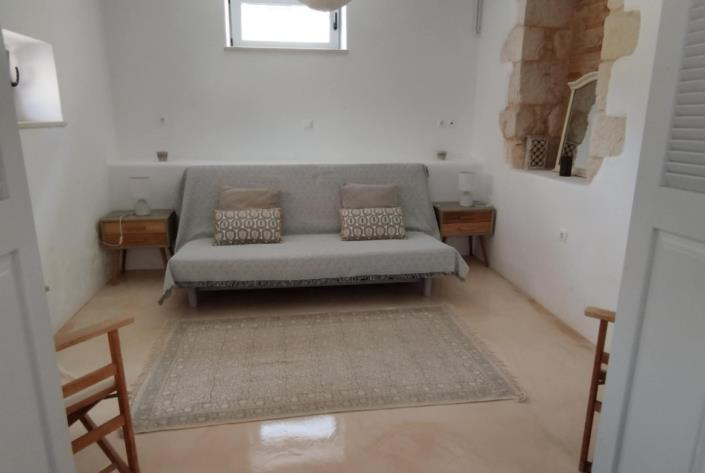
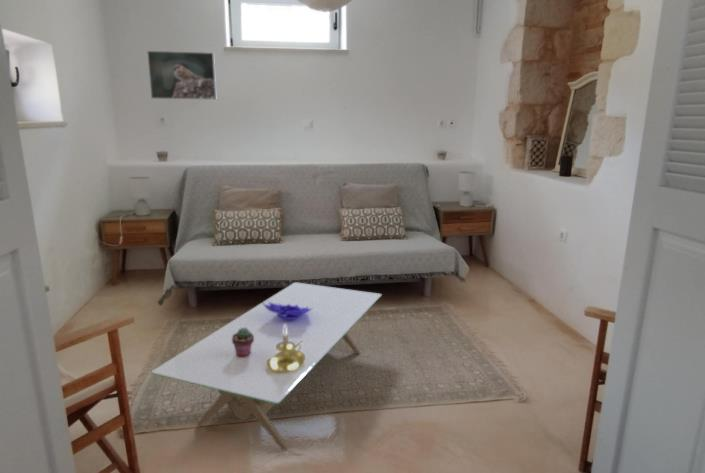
+ candle holder (287, 342)
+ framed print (182, 75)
+ coffee table (295, 349)
+ potted succulent (243, 341)
+ decorative bowl (290, 307)
